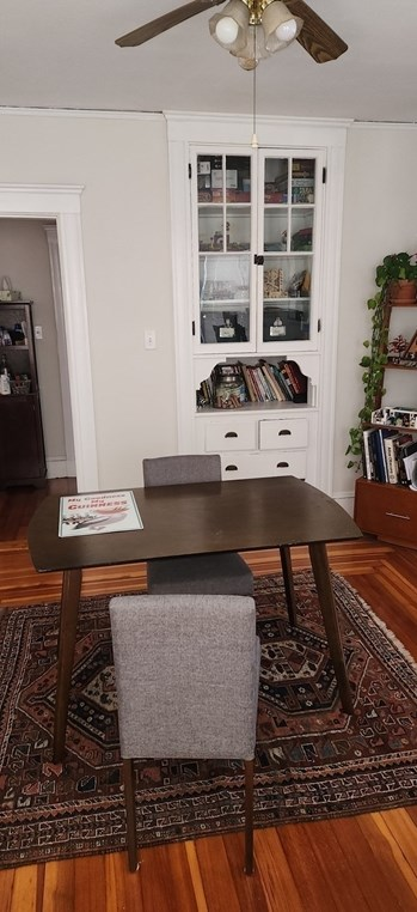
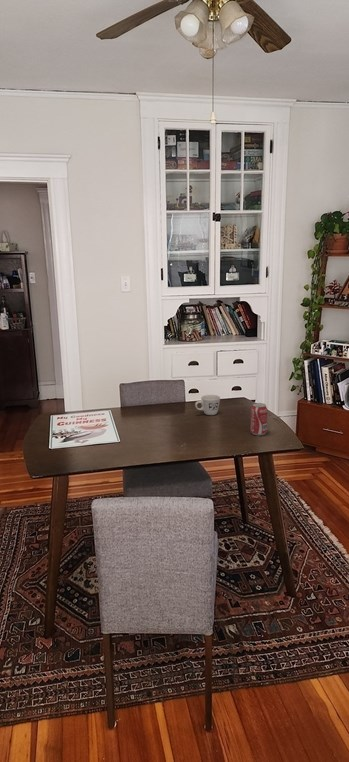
+ mug (207, 405)
+ beverage can (258, 419)
